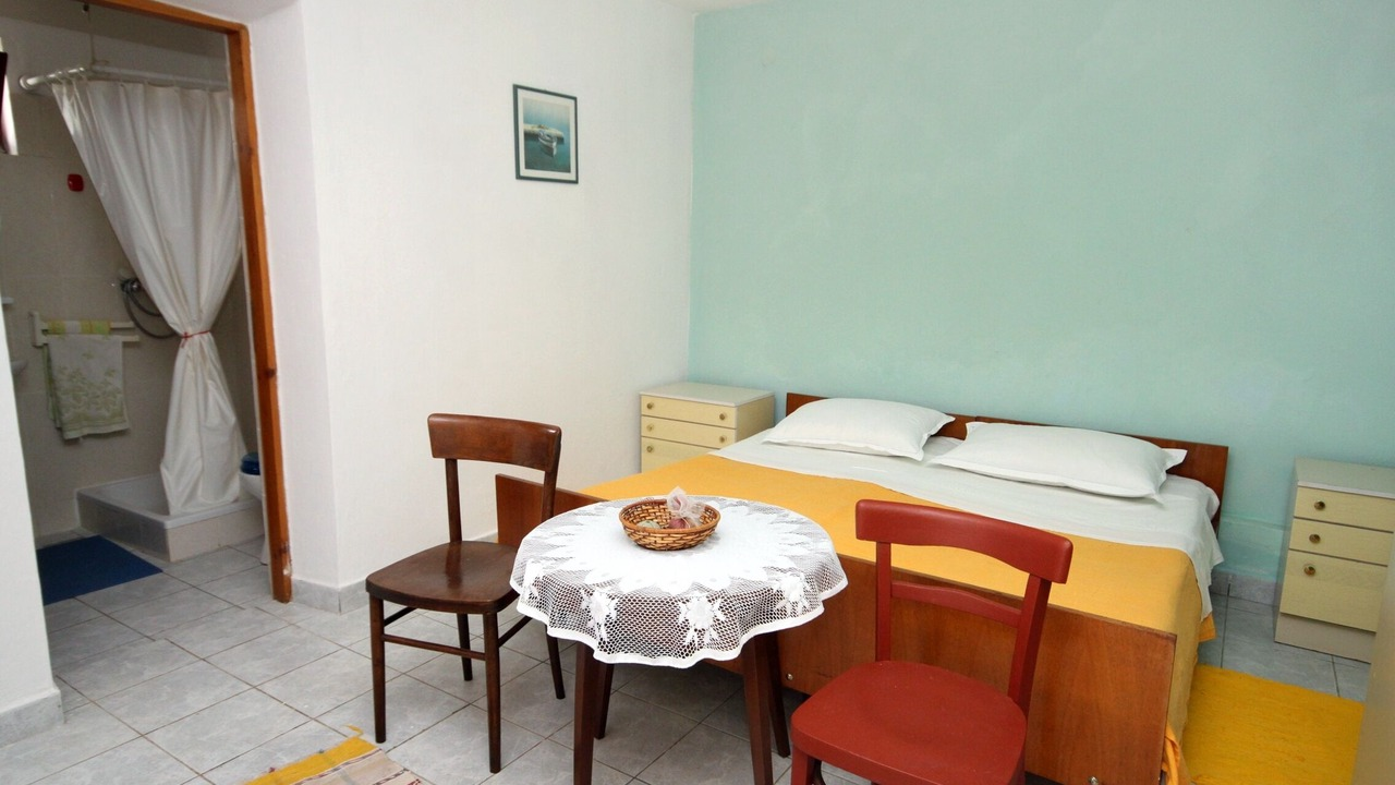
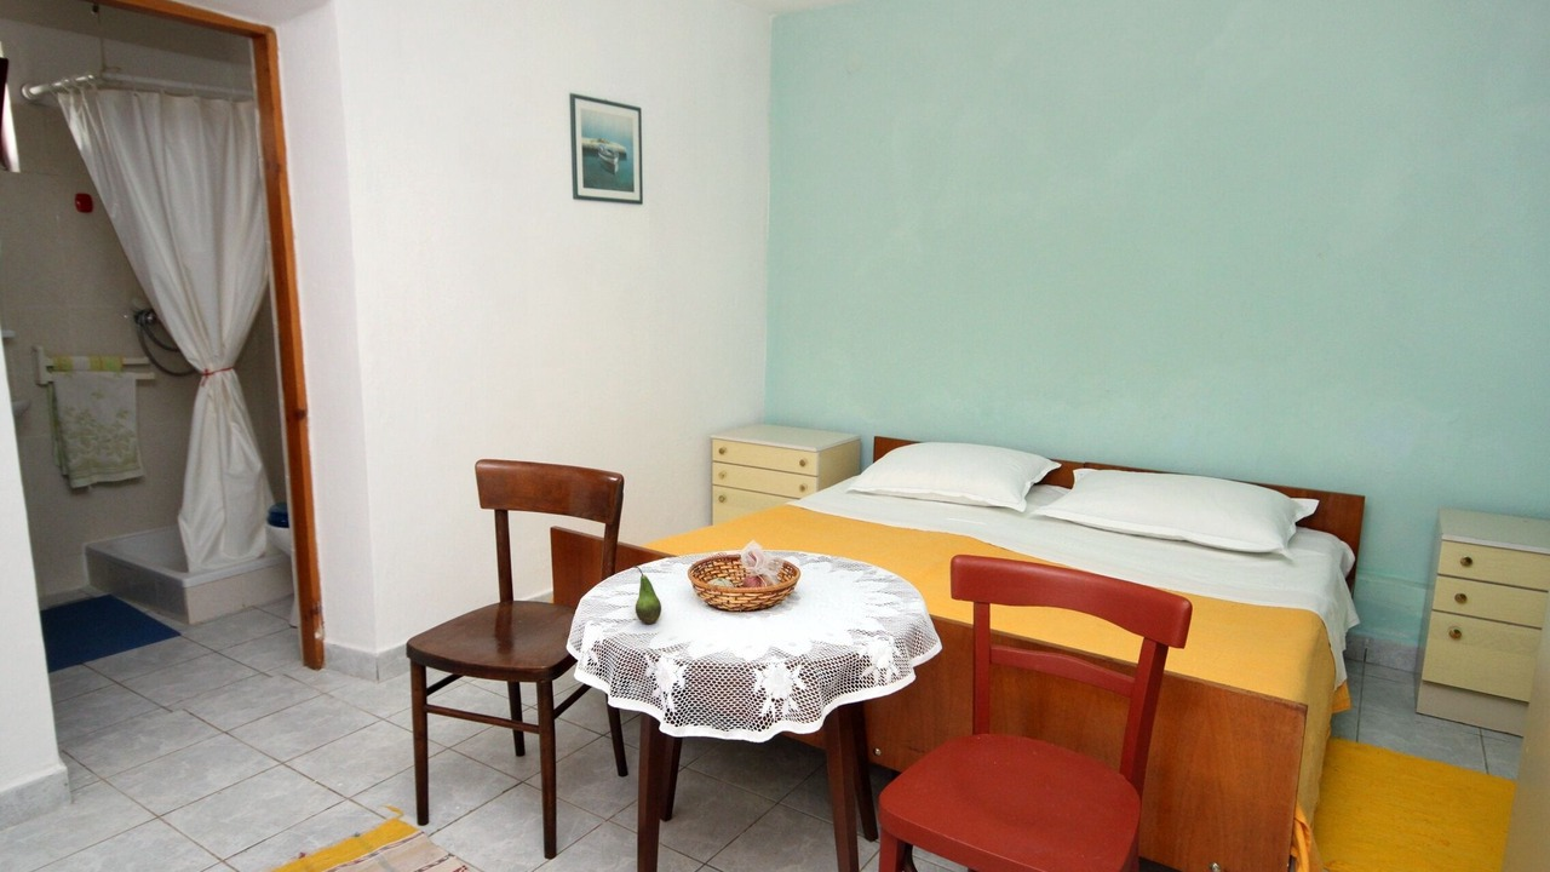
+ fruit (648, 592)
